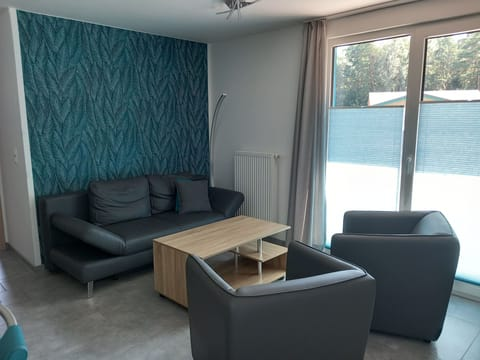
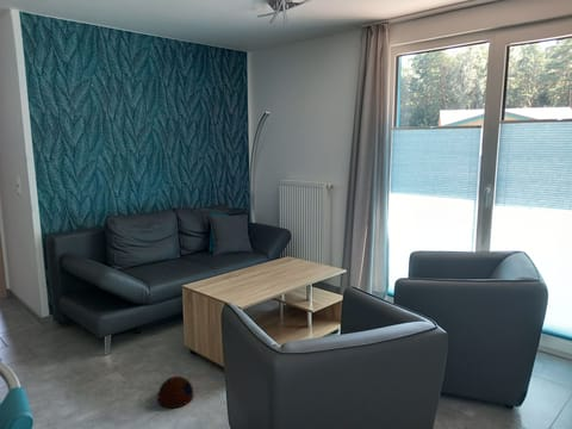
+ ball (176, 386)
